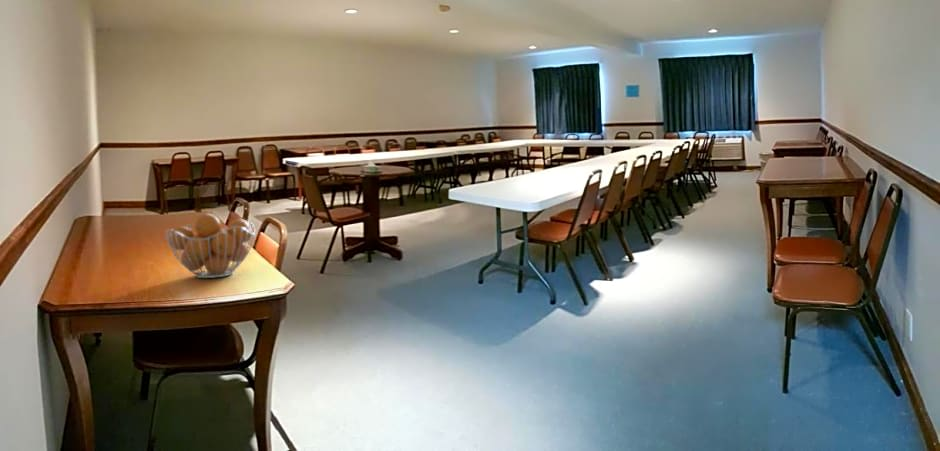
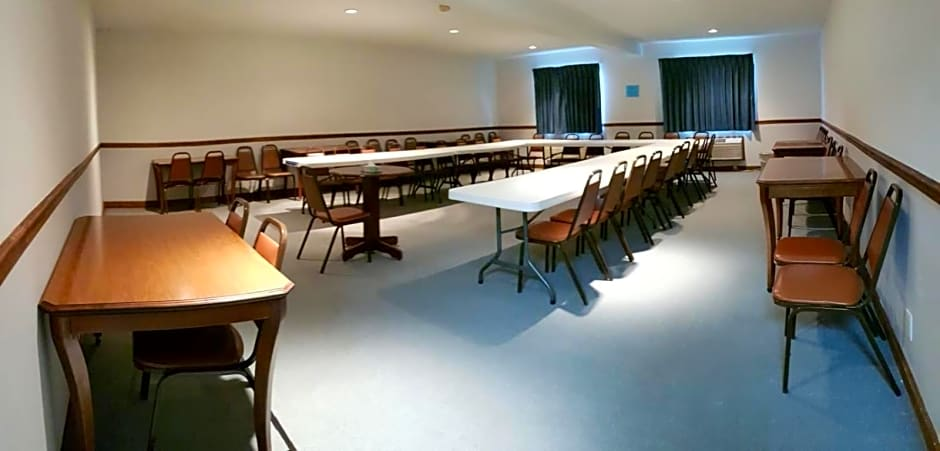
- fruit basket (212, 244)
